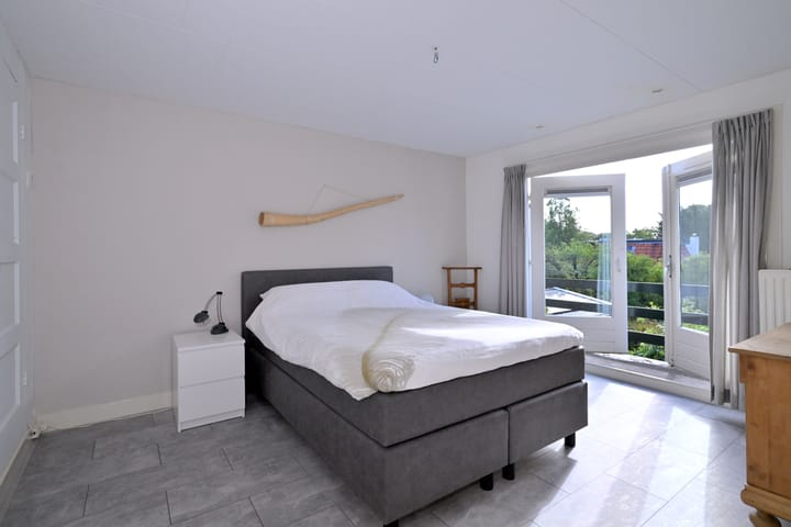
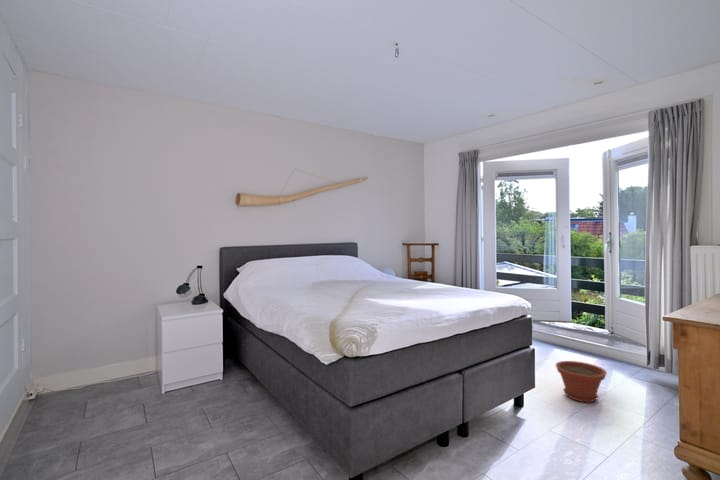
+ plant pot (580, 382)
